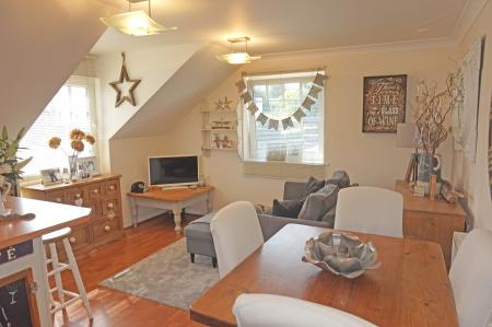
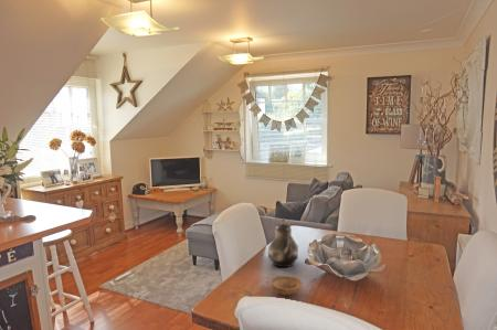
+ teapot (283, 241)
+ bowl (286, 287)
